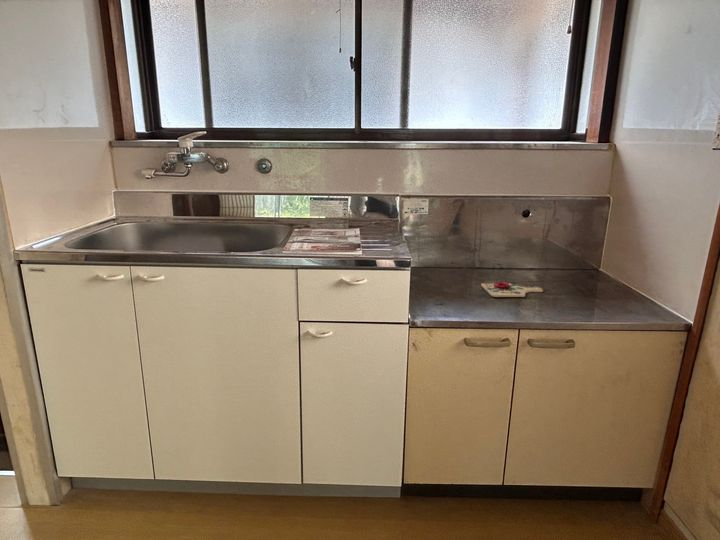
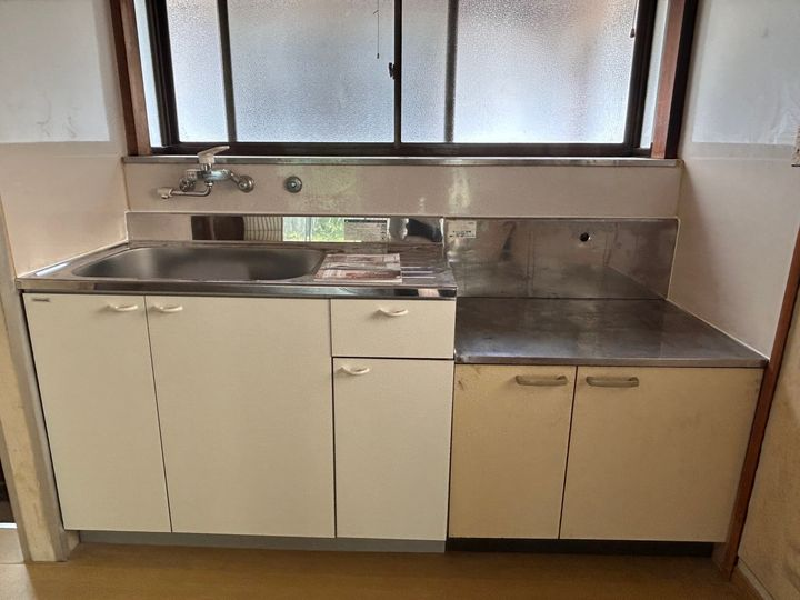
- cutting board (514, 287)
